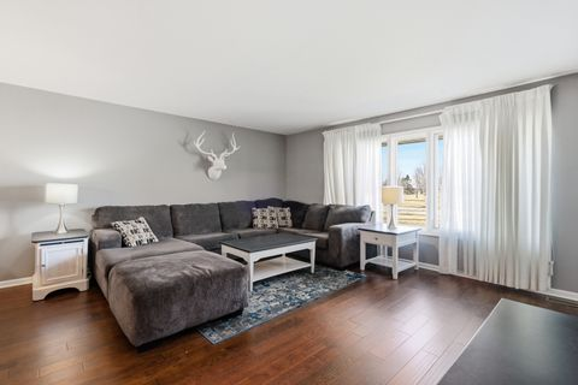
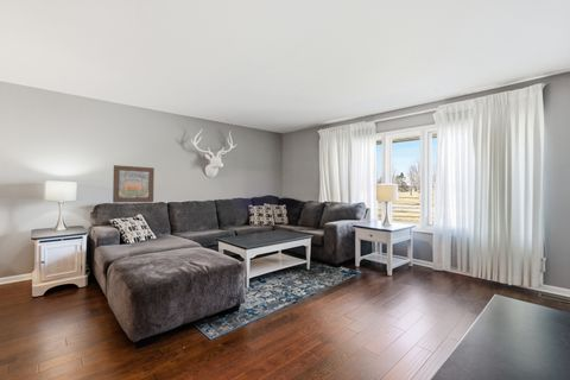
+ wall art (134, 184)
